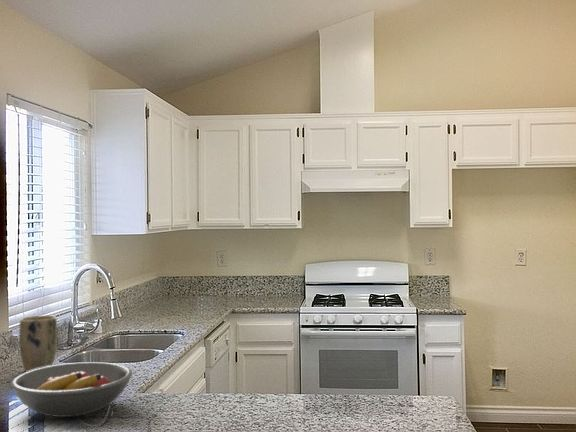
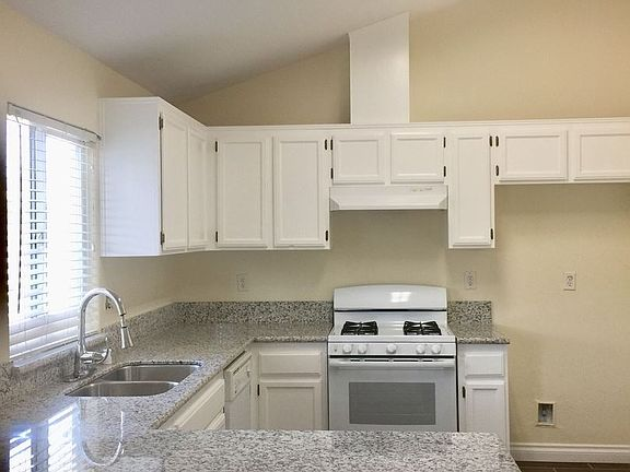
- plant pot (38, 343)
- fruit bowl (73, 388)
